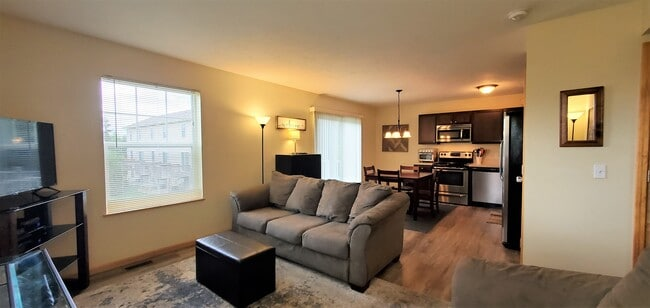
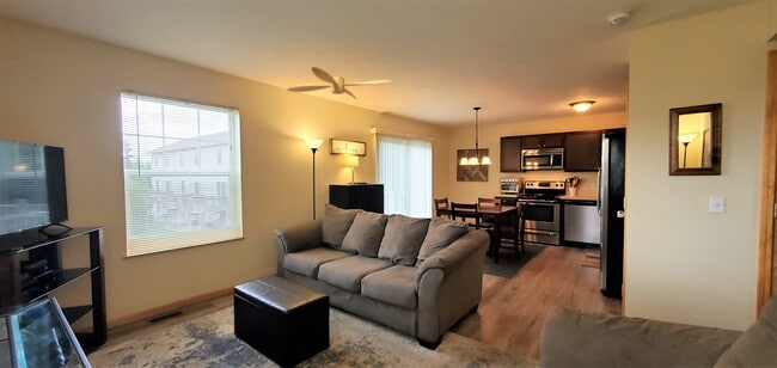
+ ceiling fan (337, 85)
